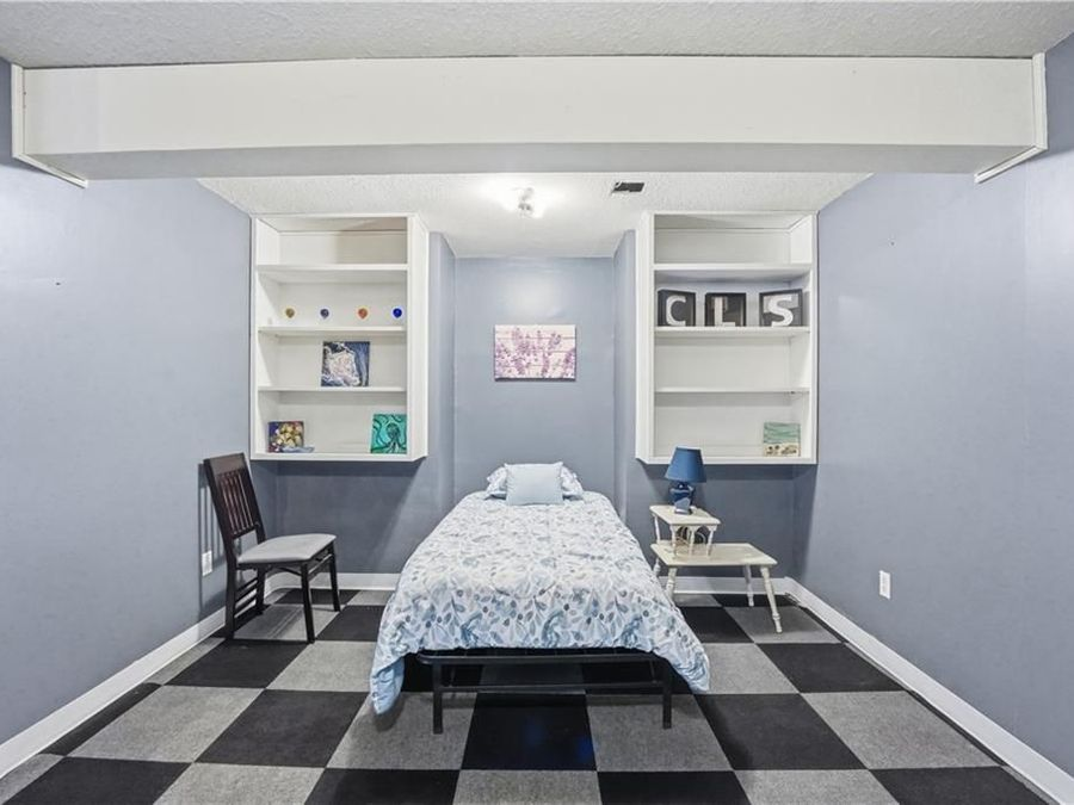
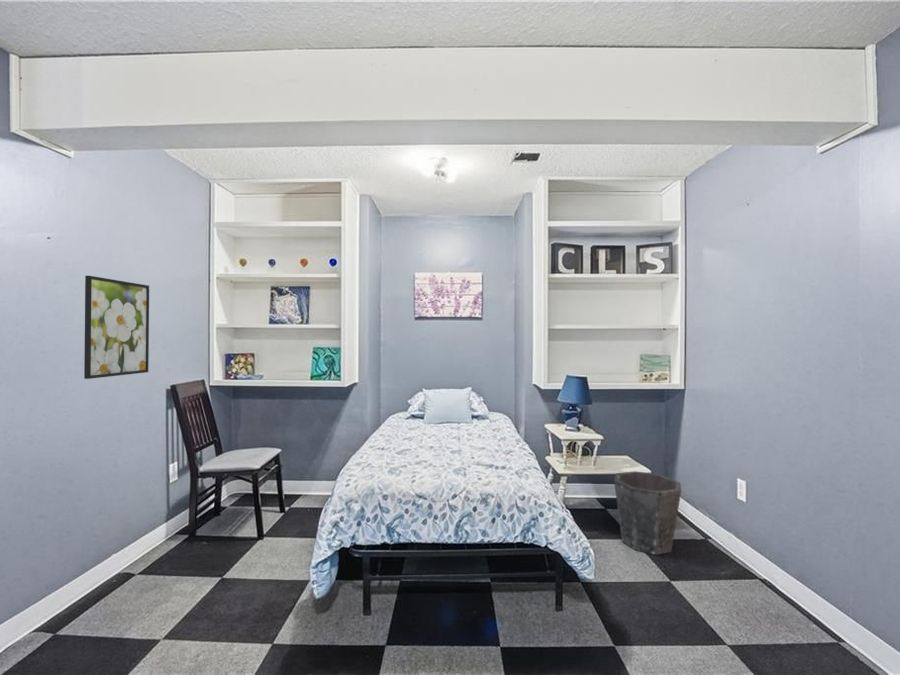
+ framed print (119, 328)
+ waste bin (646, 512)
